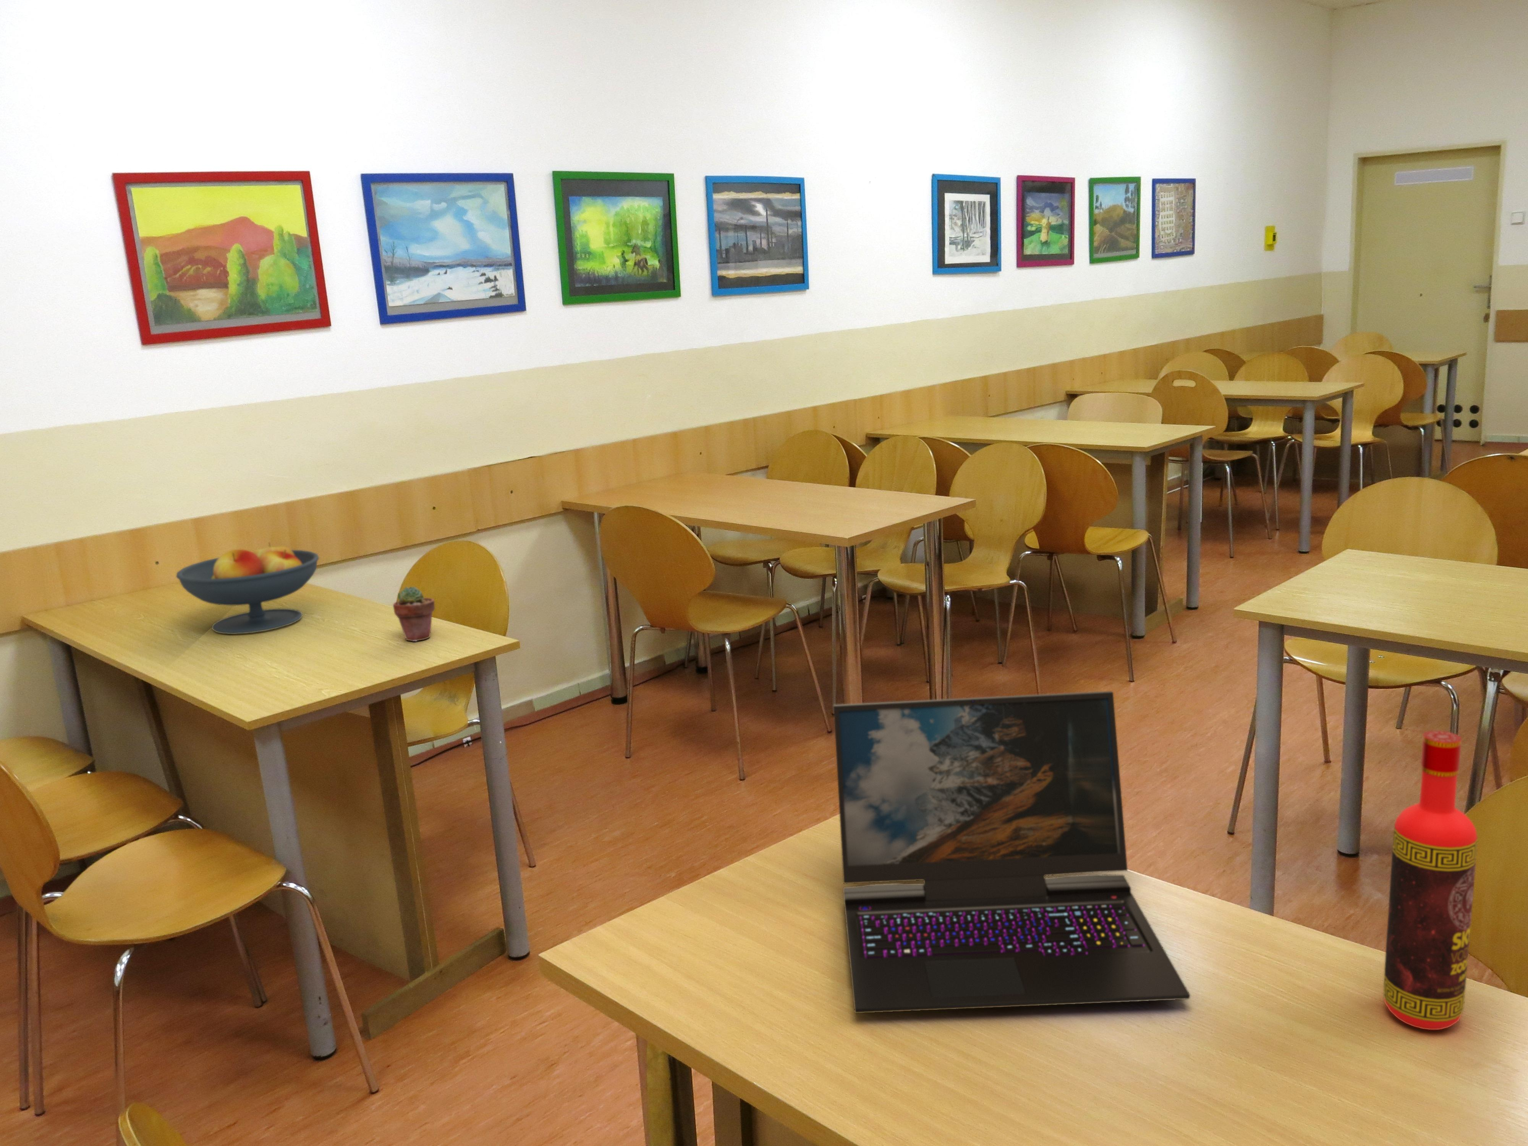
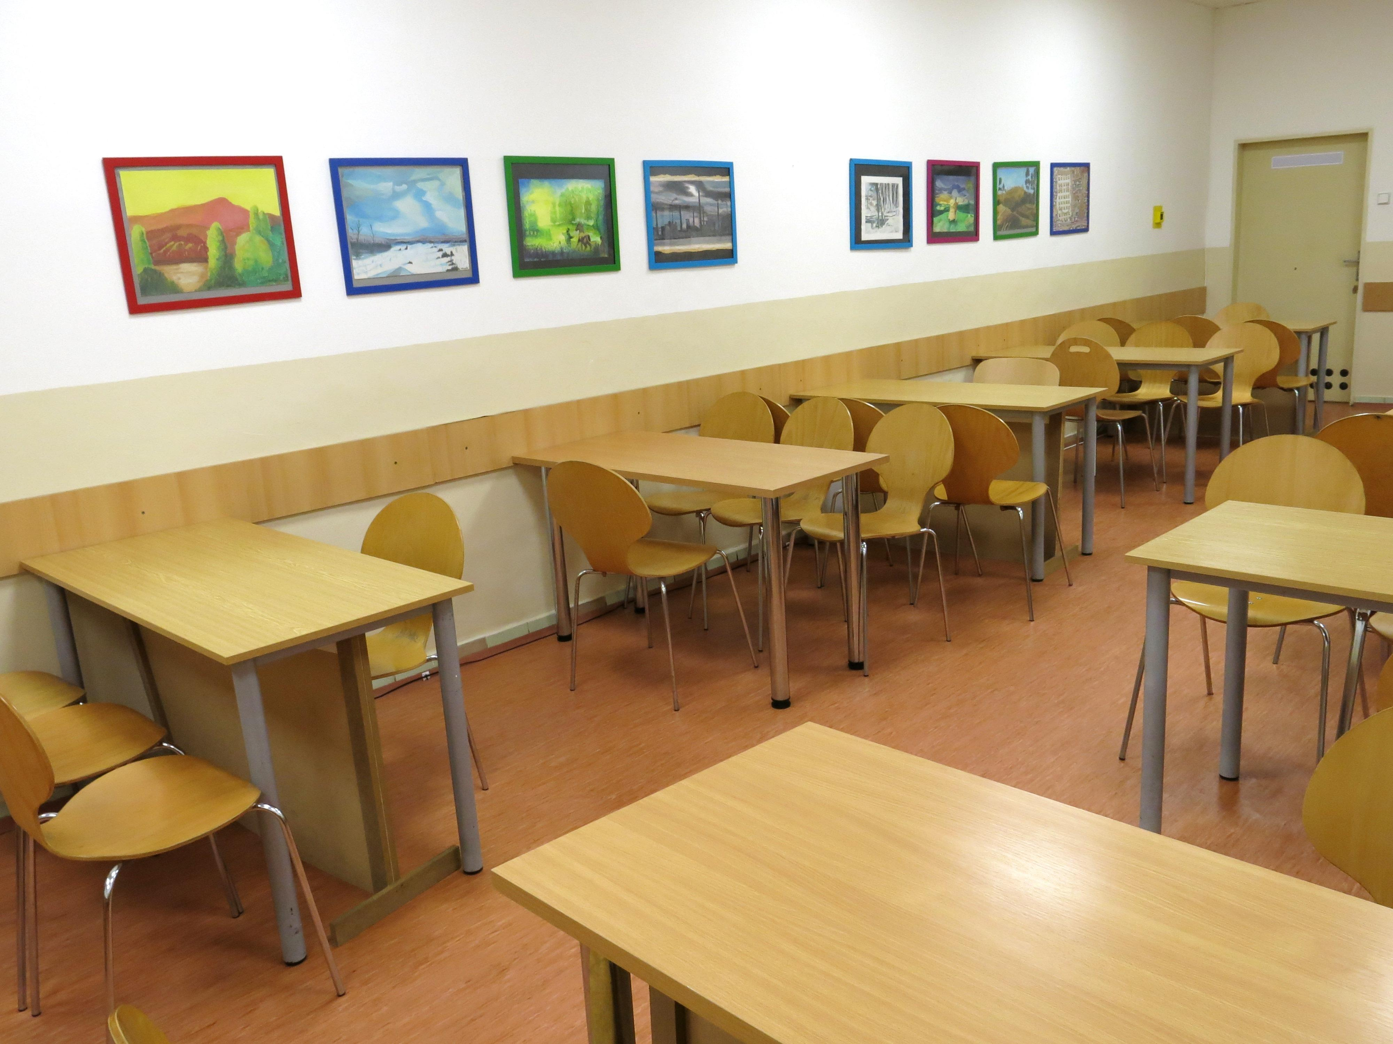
- bottle (1432, 879)
- potted succulent (414, 612)
- fruit bowl (251, 583)
- laptop (995, 841)
